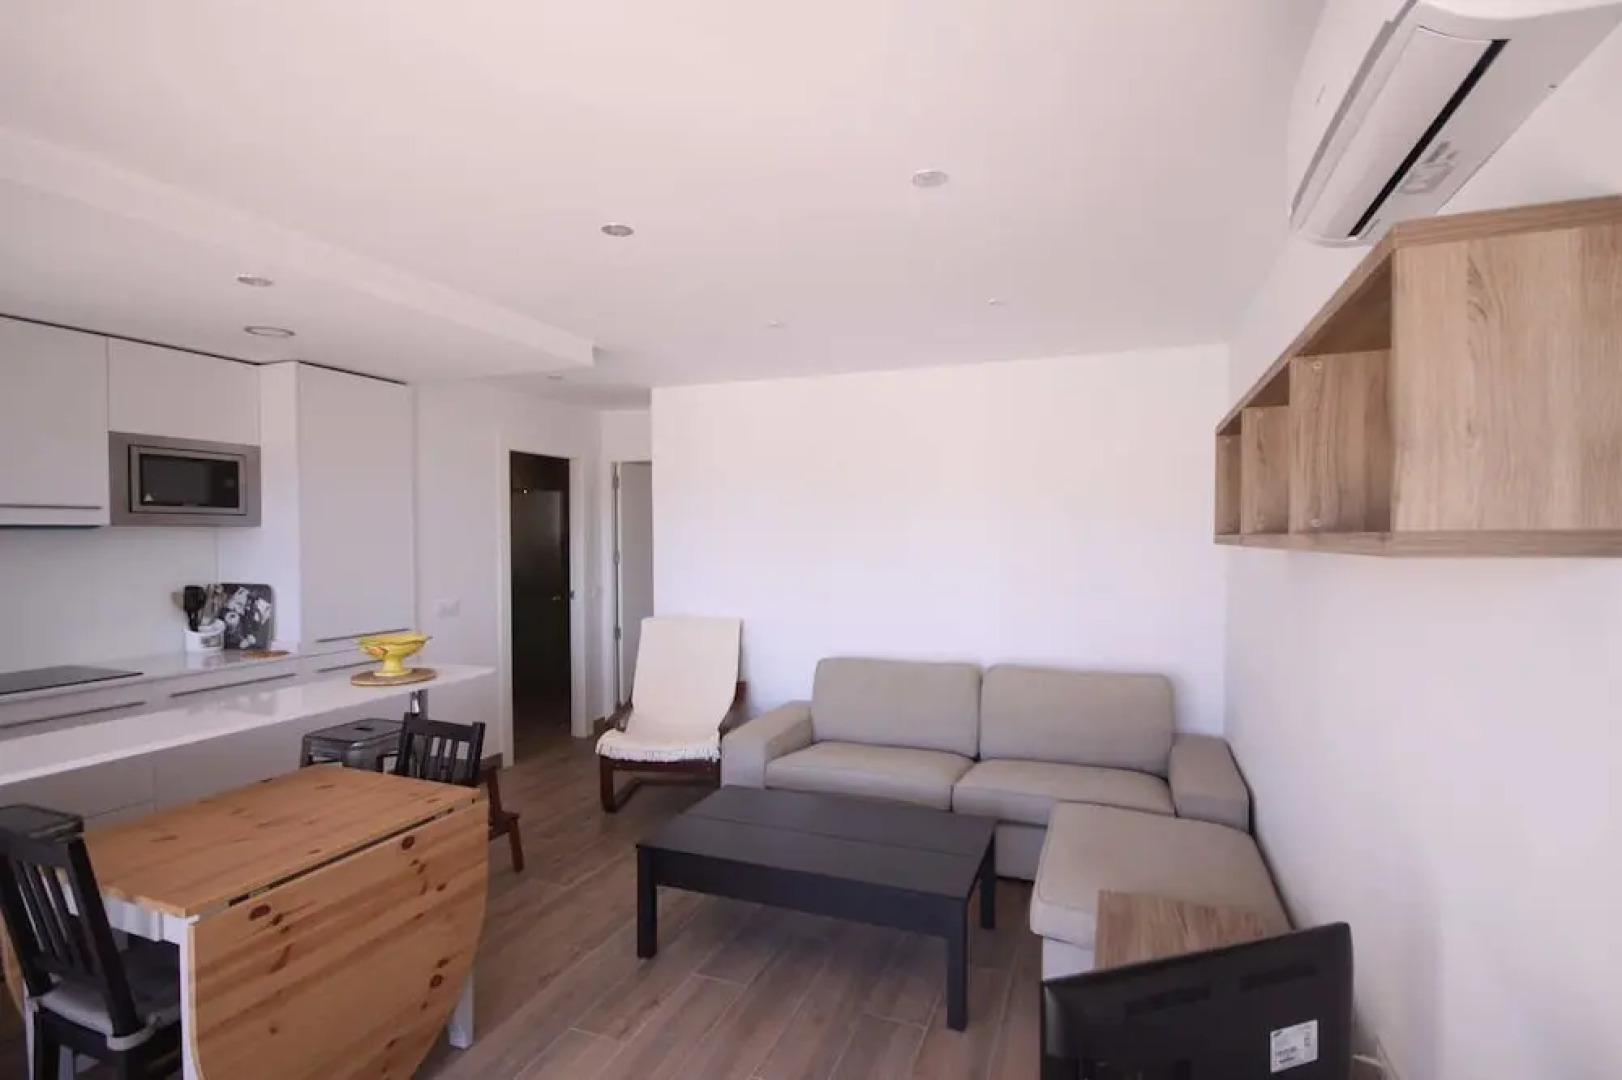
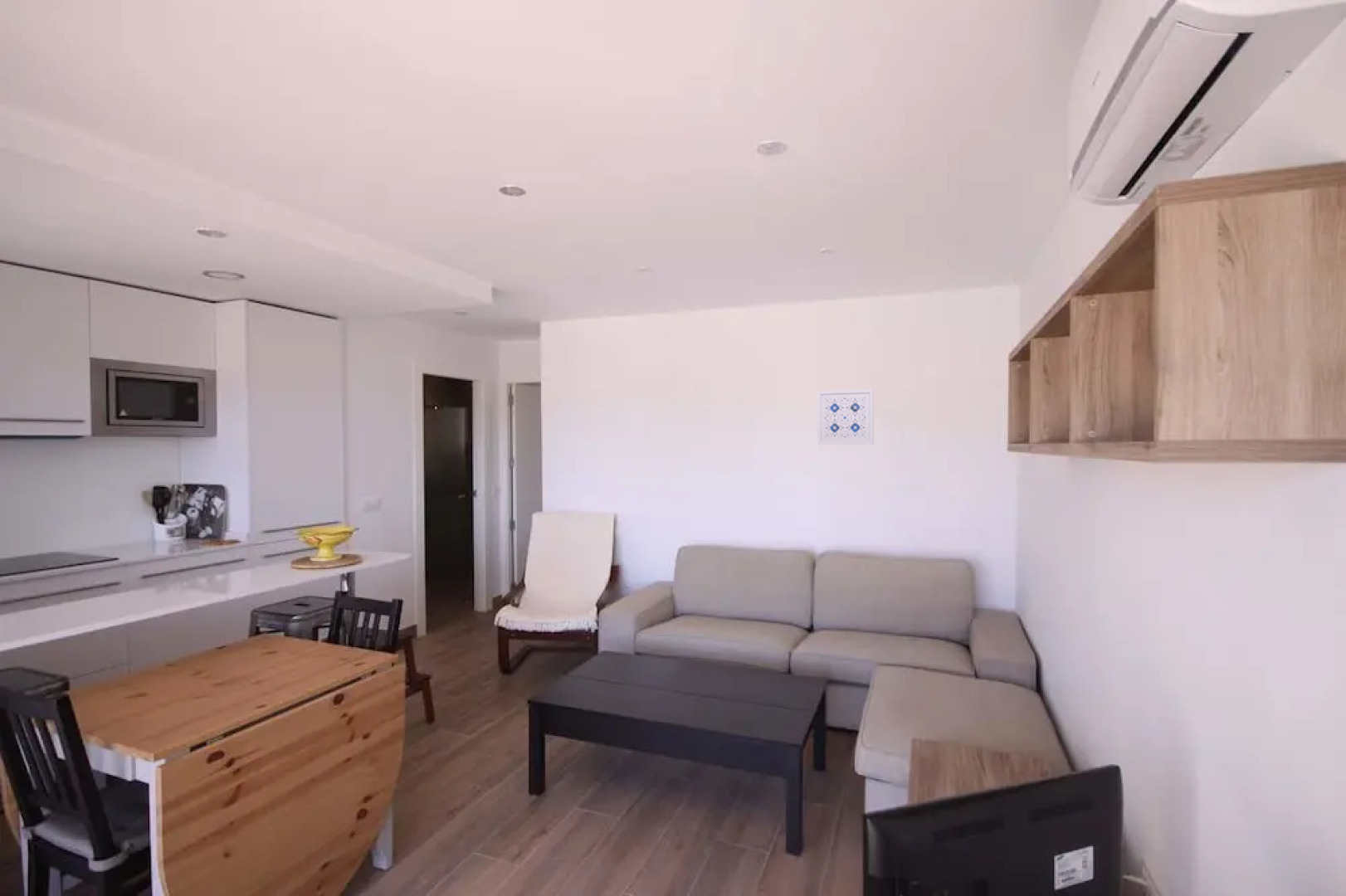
+ wall art (845, 417)
